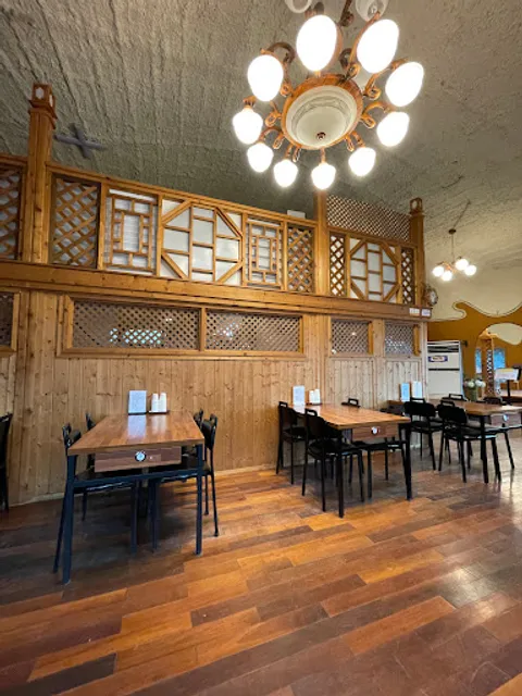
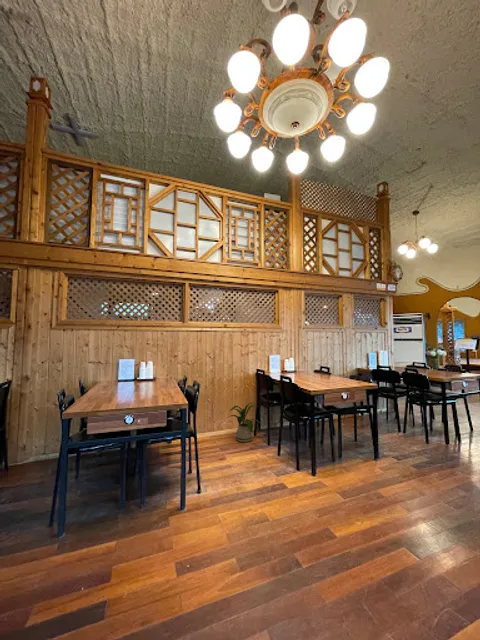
+ house plant (243, 418)
